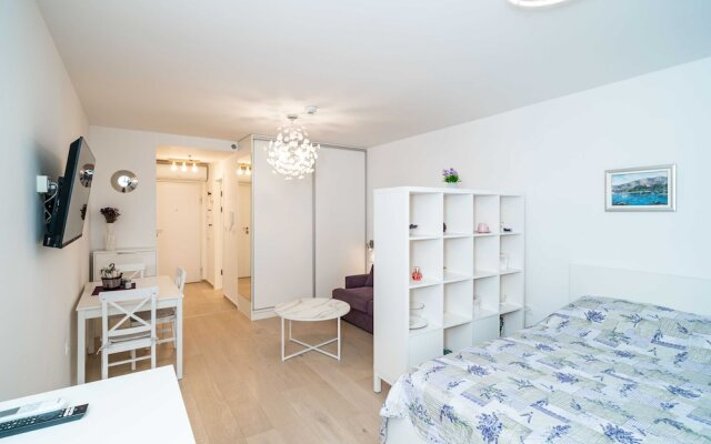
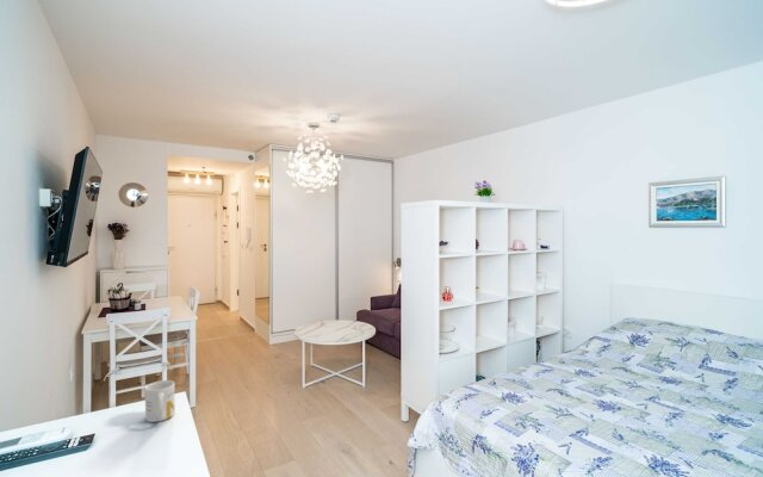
+ mug (162, 401)
